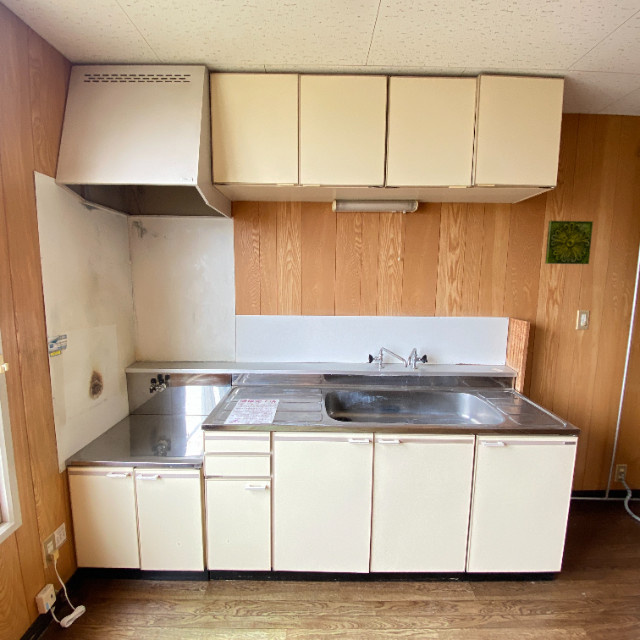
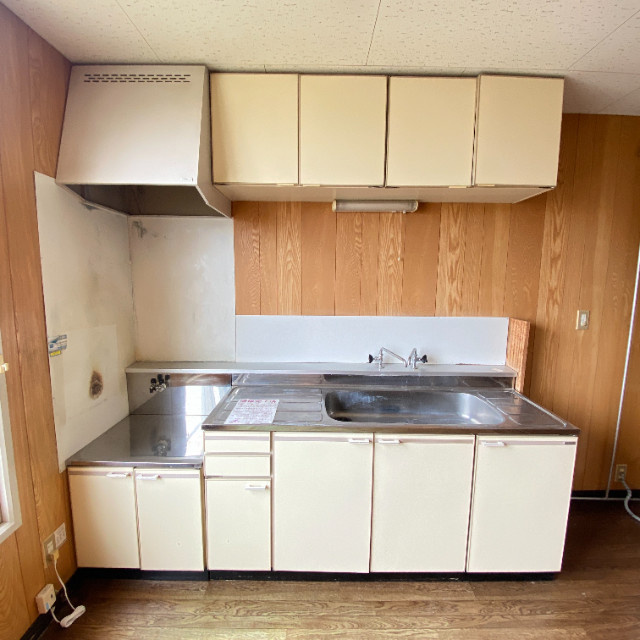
- decorative tile (568, 242)
